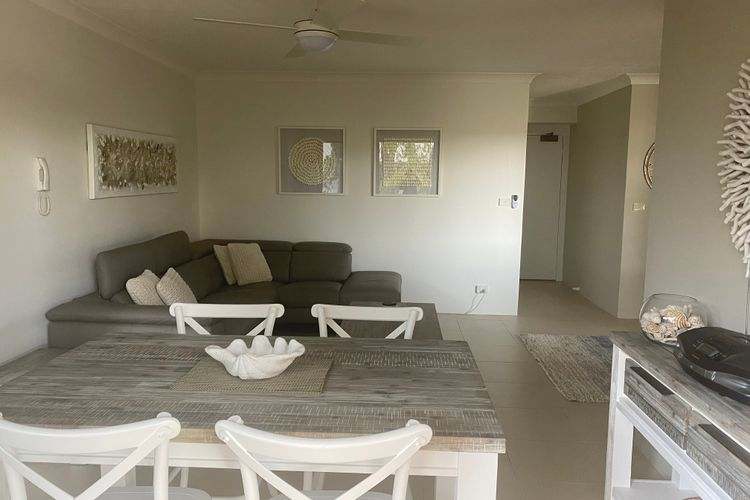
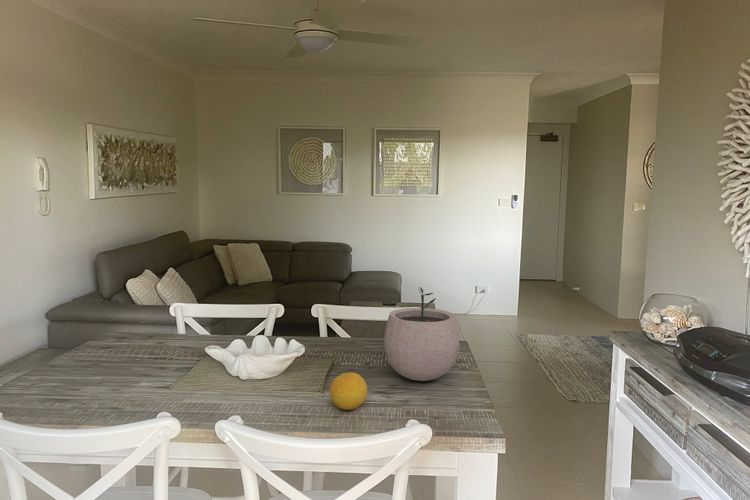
+ plant pot (421, 332)
+ fruit (348, 390)
